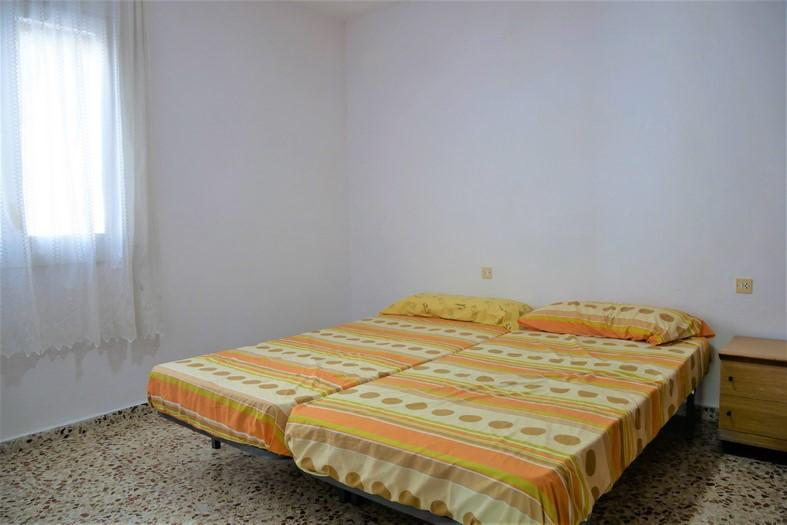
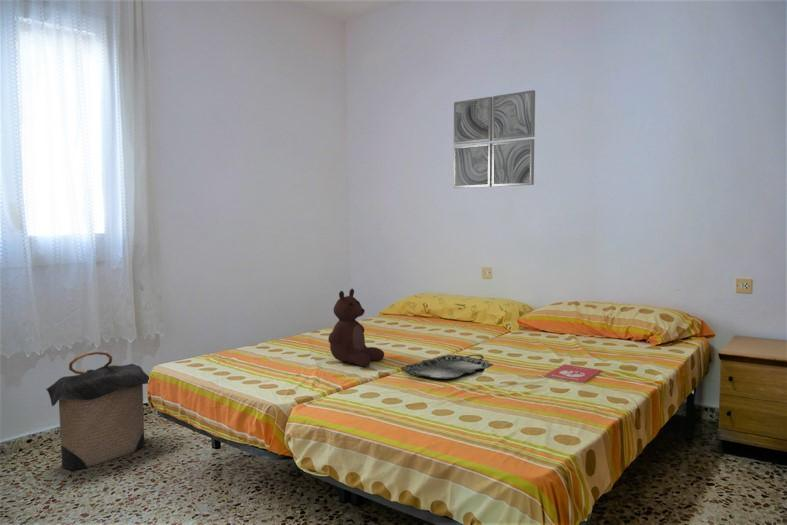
+ teddy bear (356, 326)
+ wall art (492, 143)
+ serving tray (447, 366)
+ book (573, 372)
+ laundry hamper (103, 400)
